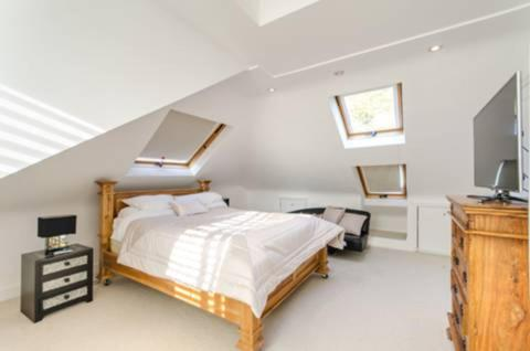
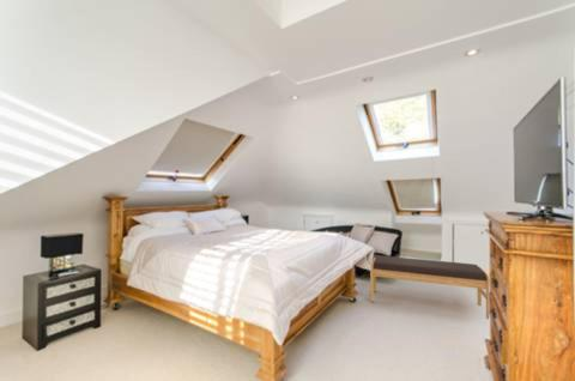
+ bench (425, 282)
